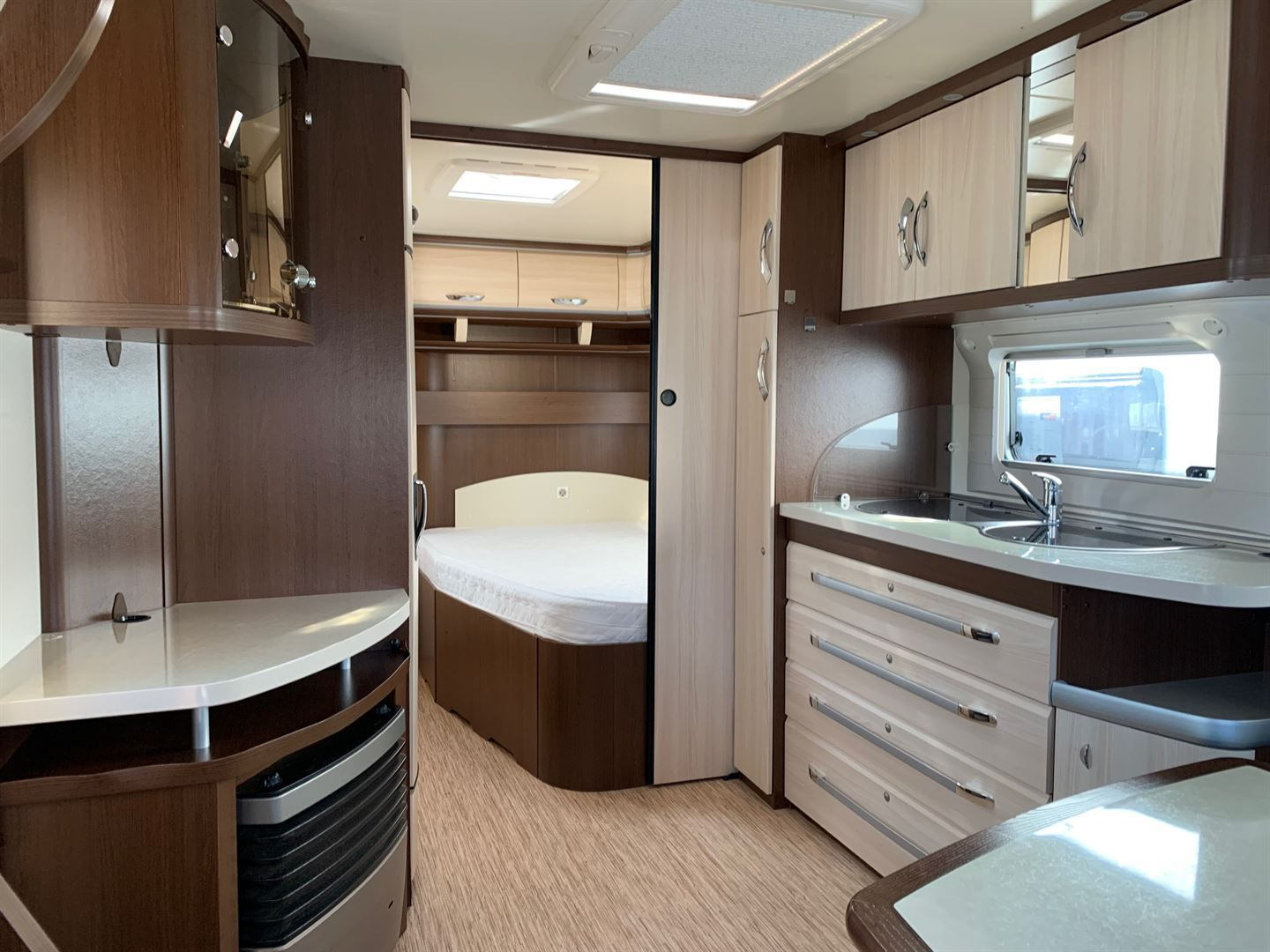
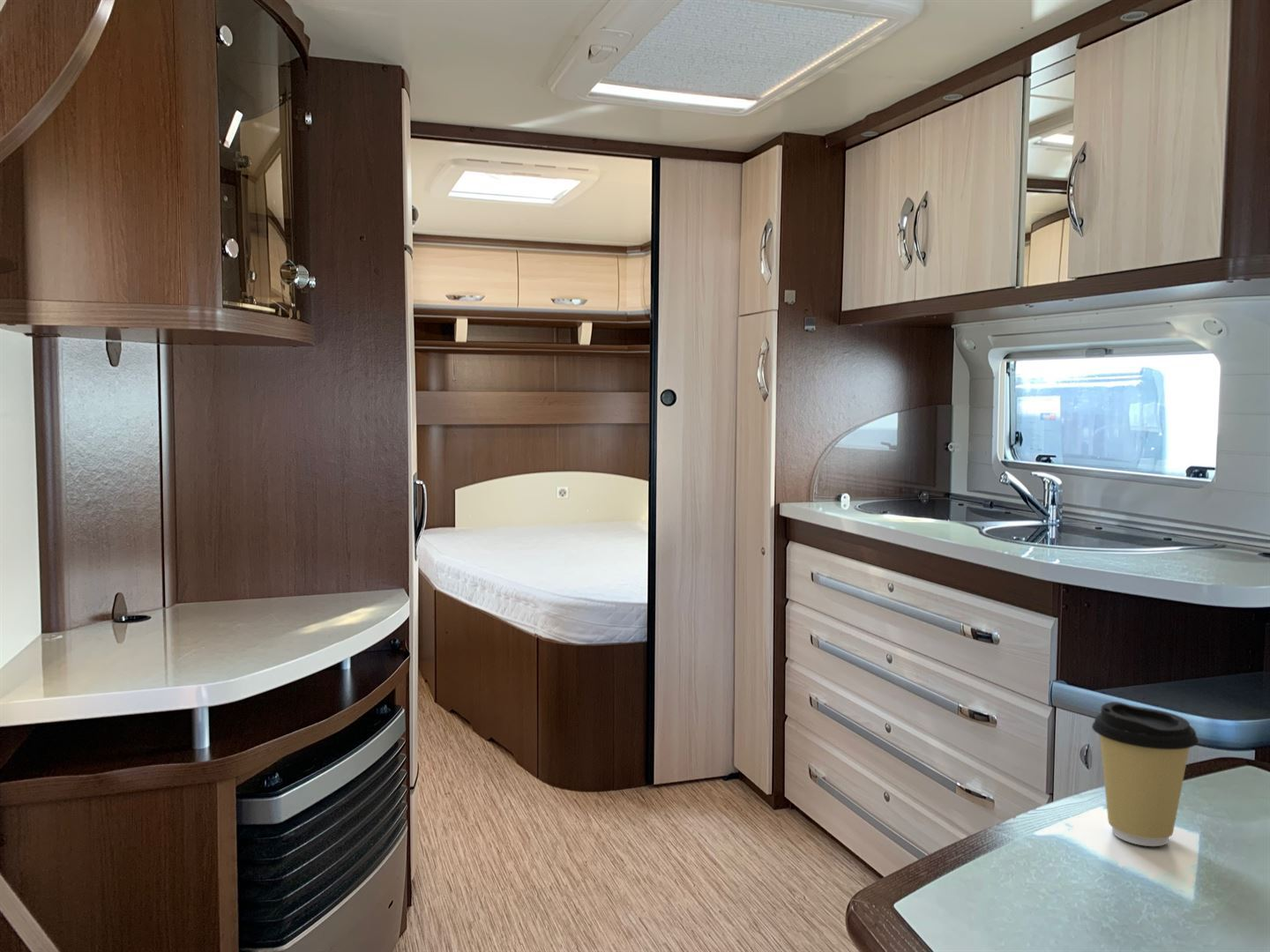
+ coffee cup (1142, 774)
